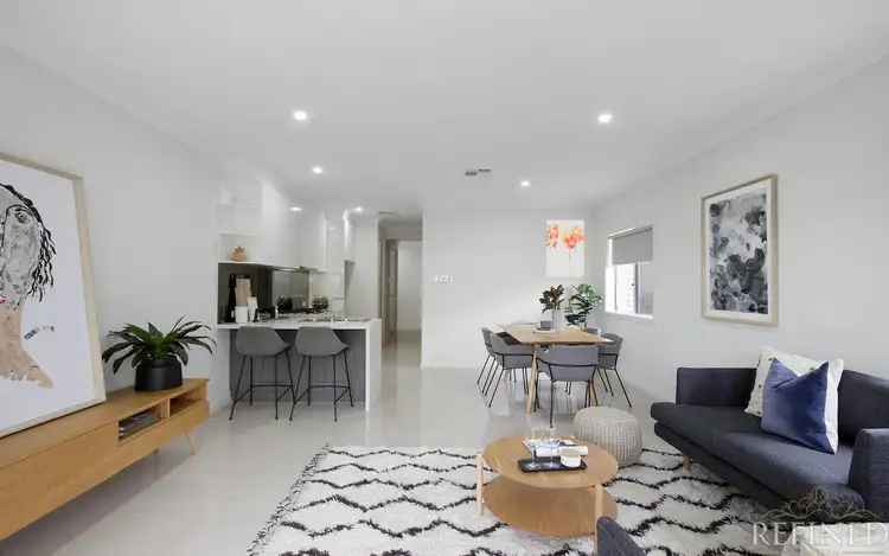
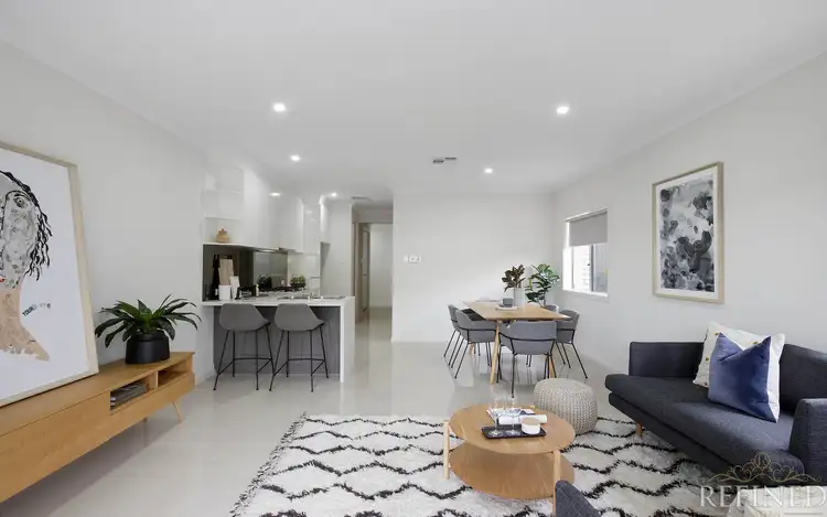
- wall art (564, 248)
